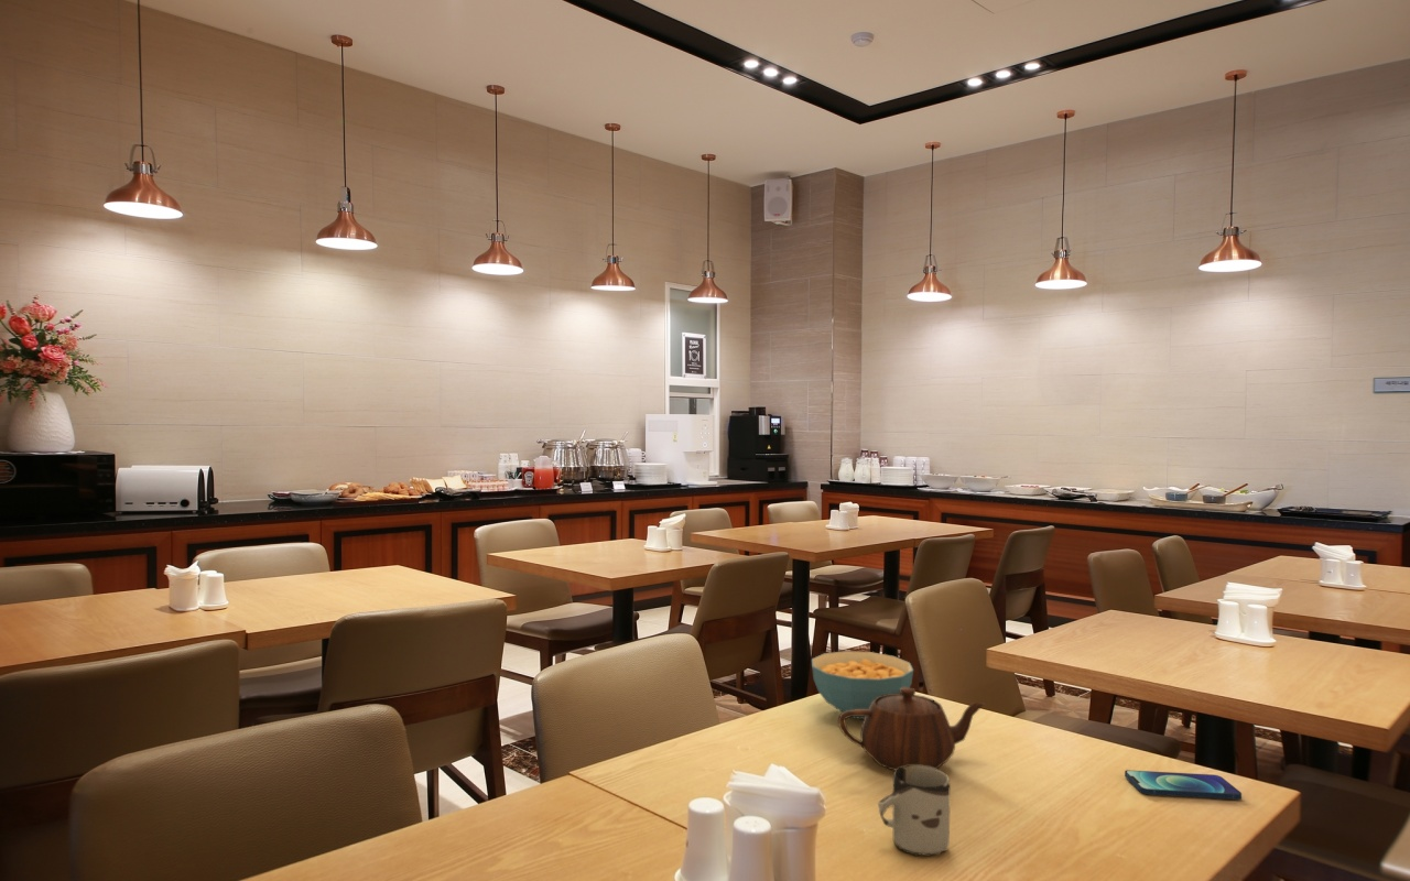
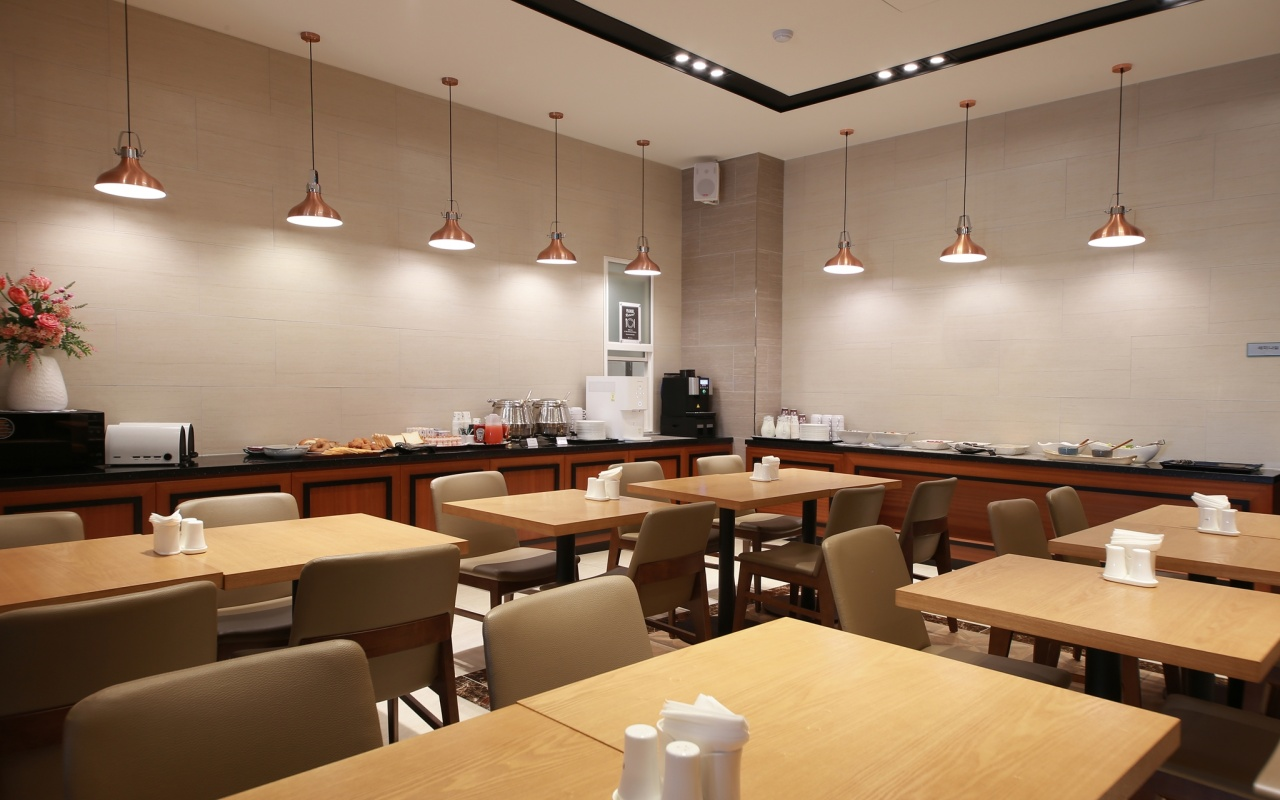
- smartphone (1181, 784)
- cup (911, 811)
- cereal bowl (860, 688)
- teapot (911, 725)
